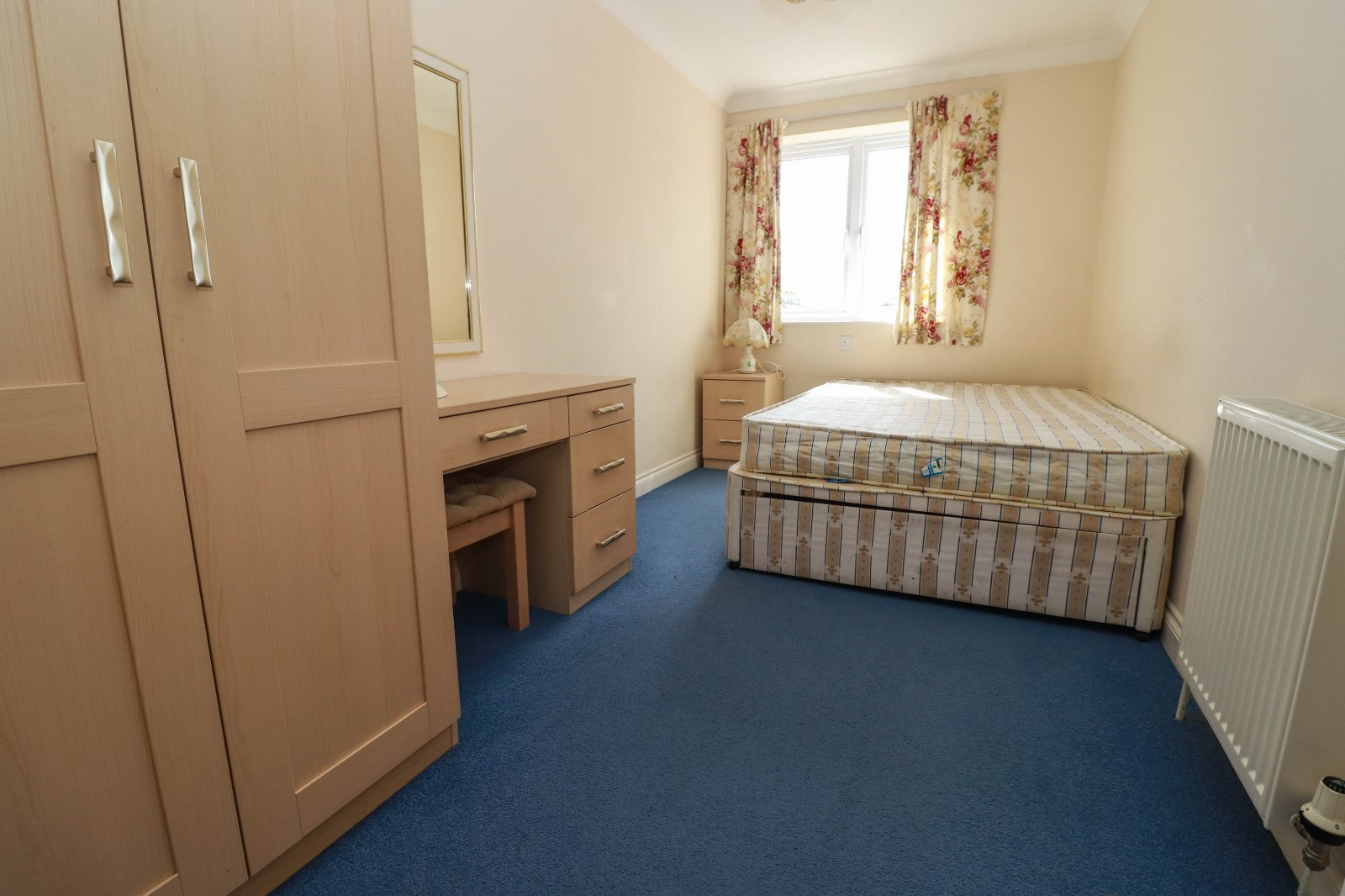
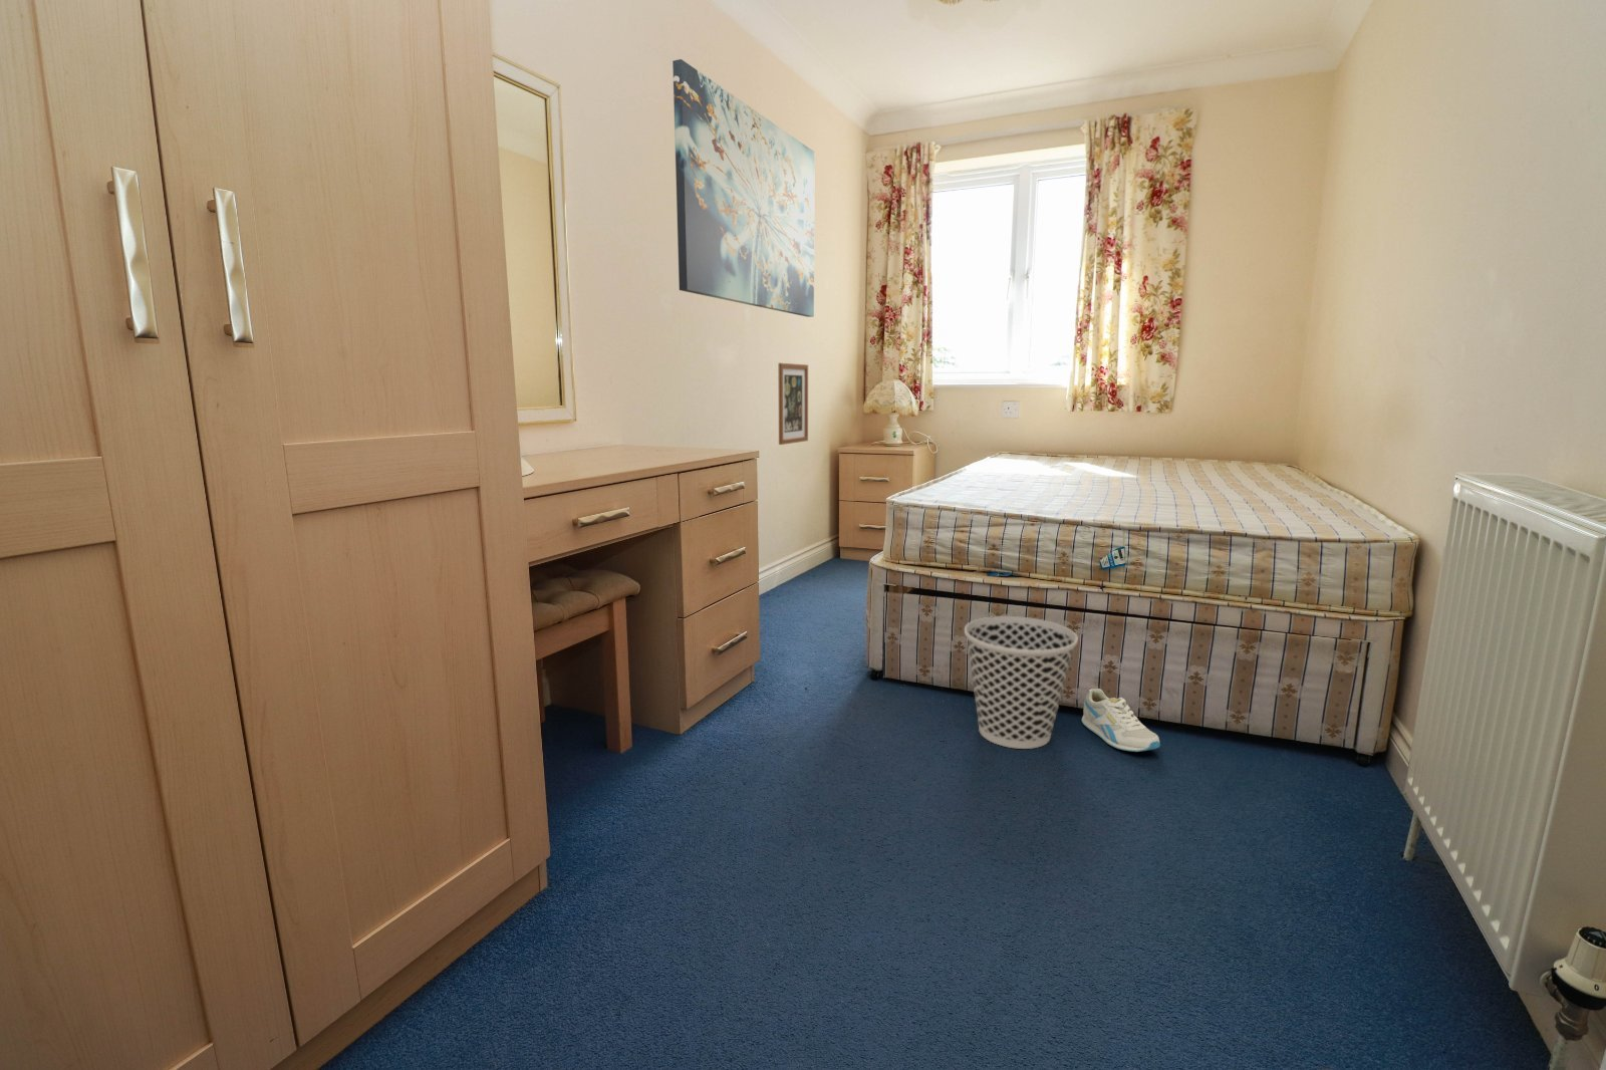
+ sneaker (1119, 720)
+ wastebasket (1017, 683)
+ wall art (756, 211)
+ wall art (793, 404)
